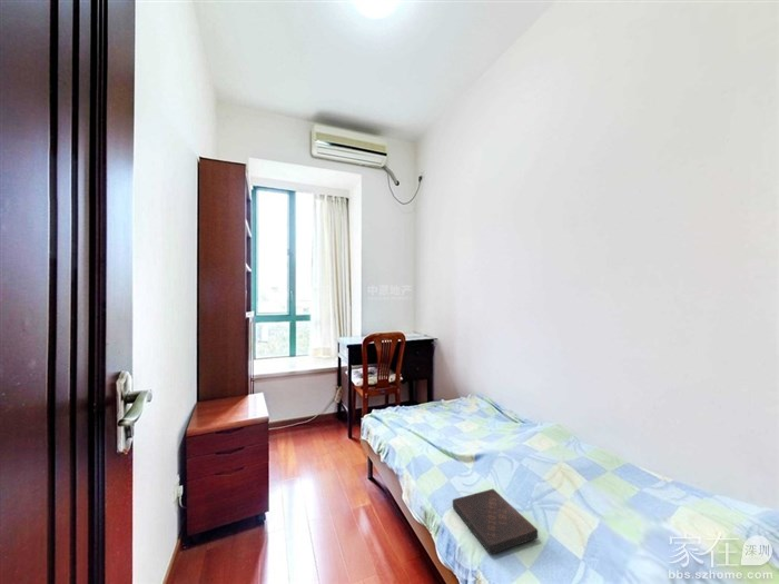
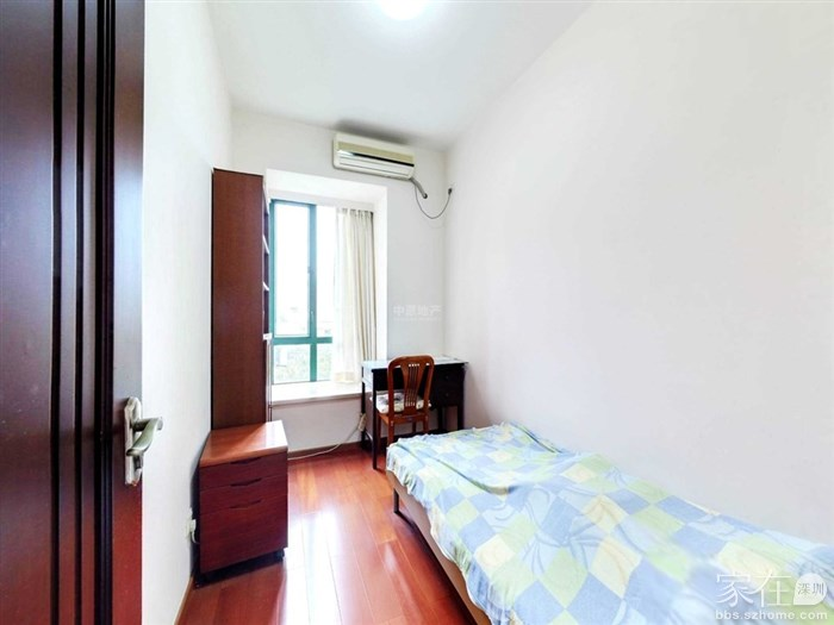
- book (492, 517)
